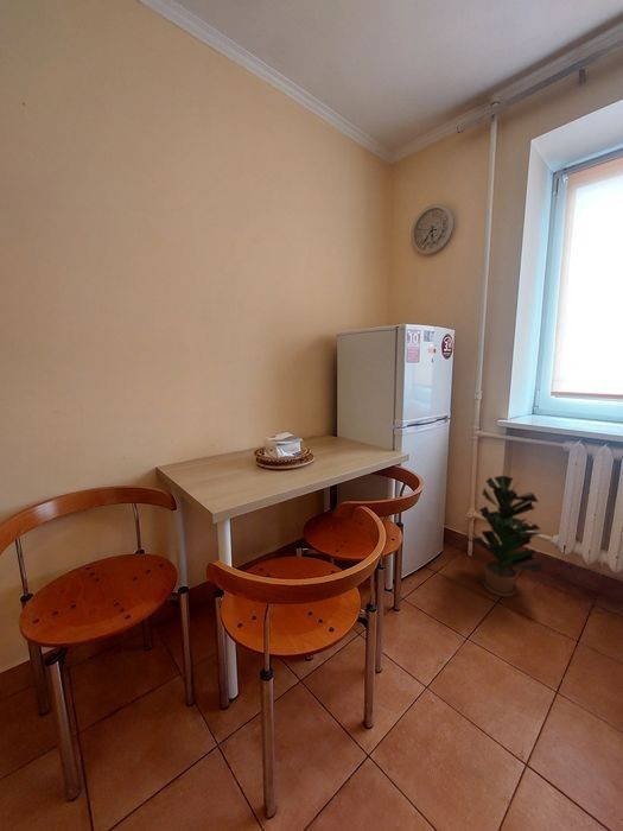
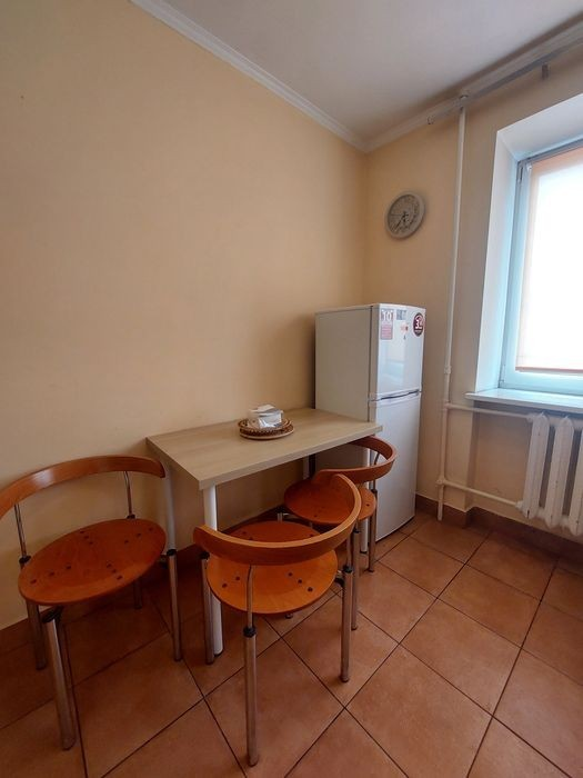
- potted plant (504, 533)
